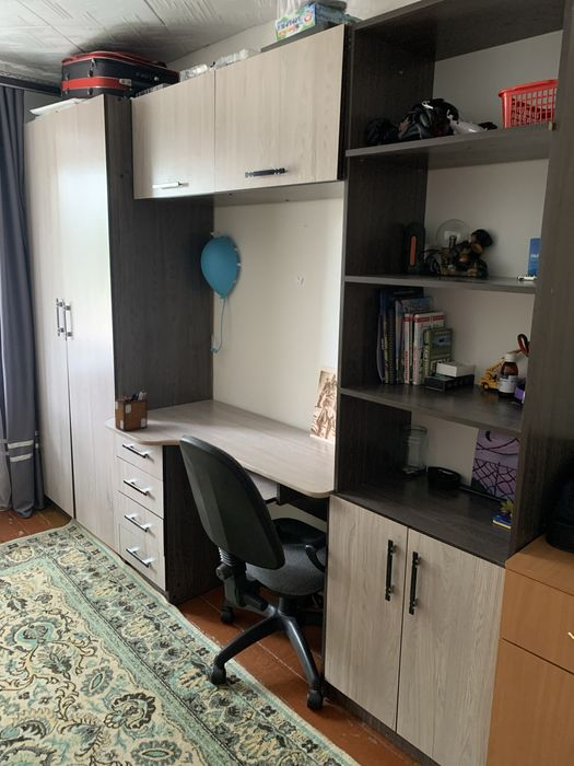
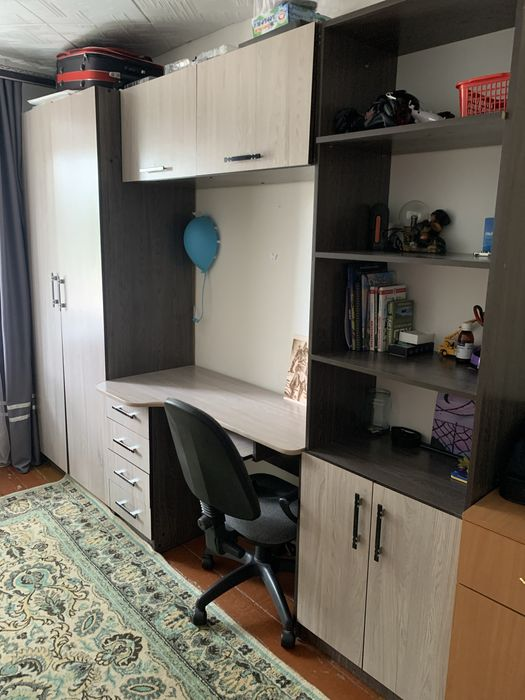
- desk organizer (131, 407)
